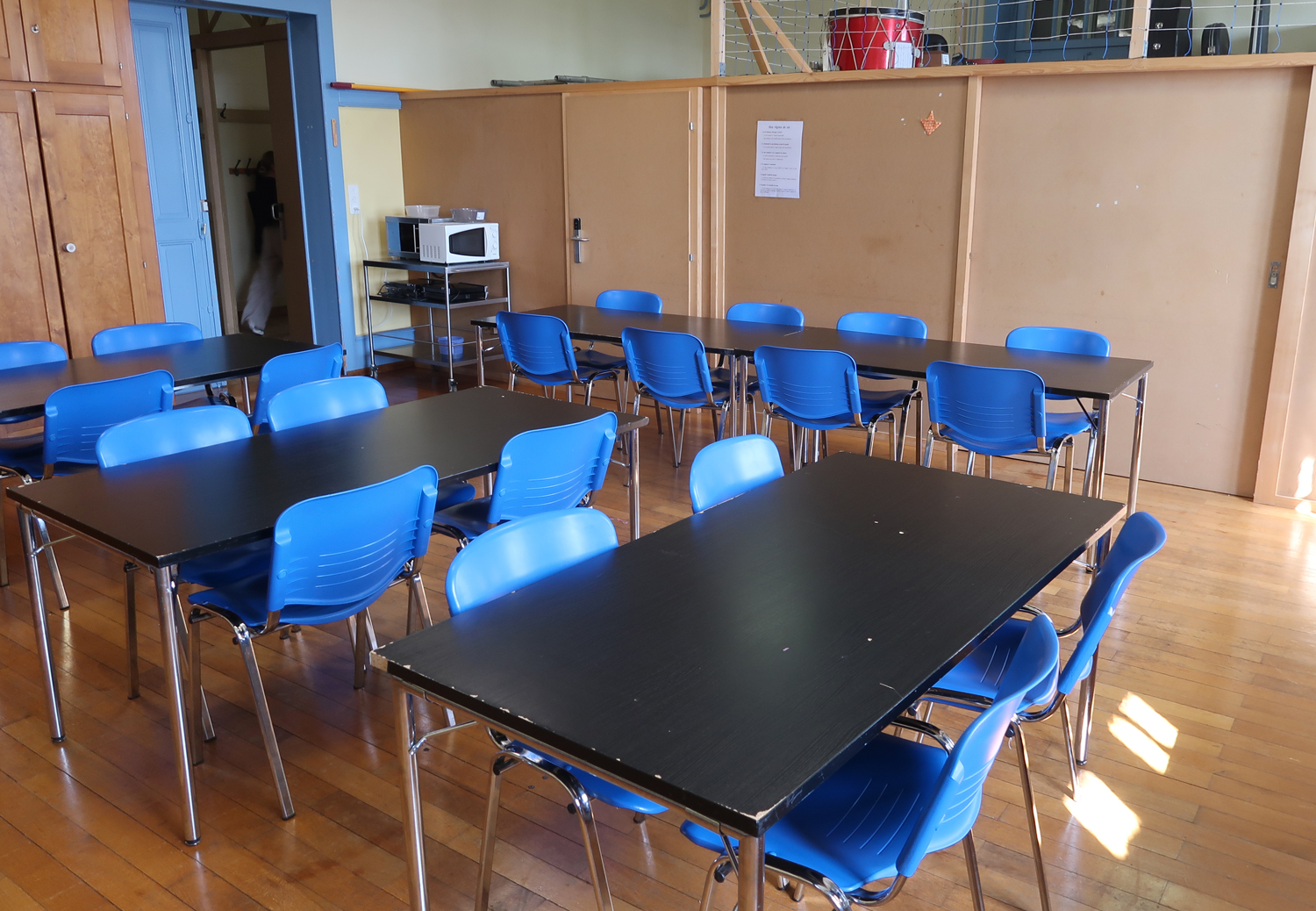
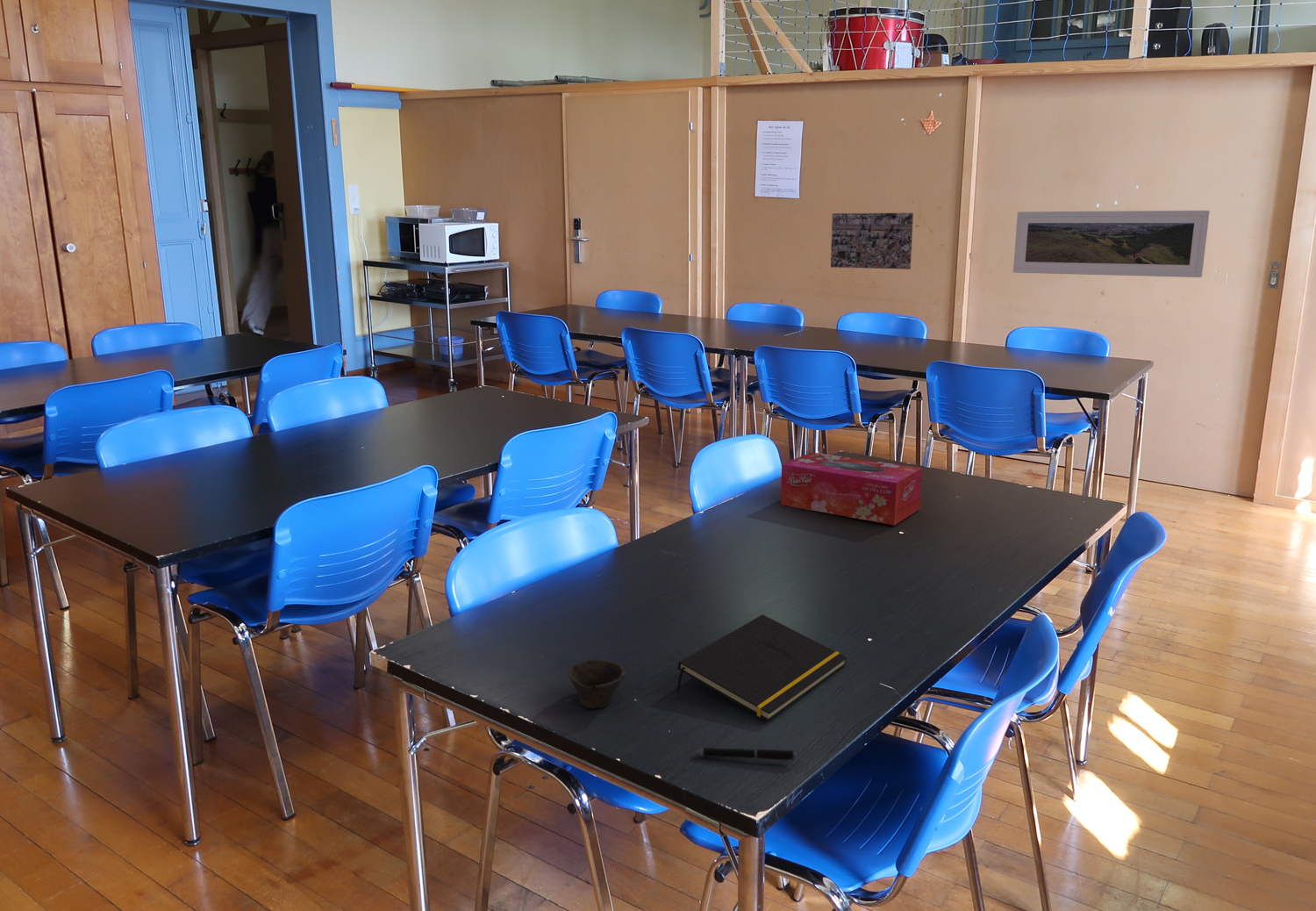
+ tissue box (850, 486)
+ map (872, 240)
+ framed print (1105, 243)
+ notepad (764, 663)
+ cup (597, 684)
+ pen (744, 753)
